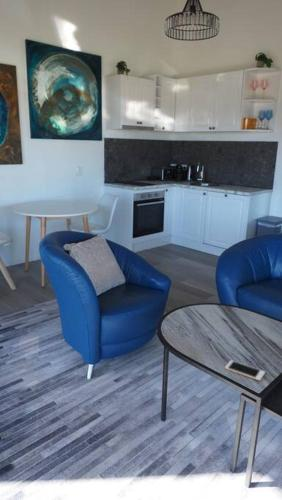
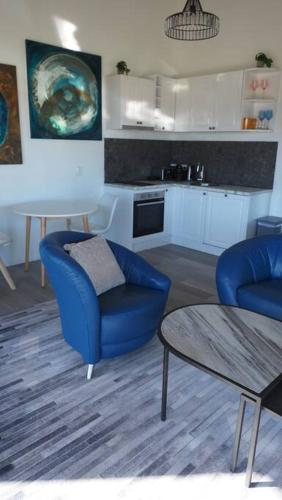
- cell phone (244, 370)
